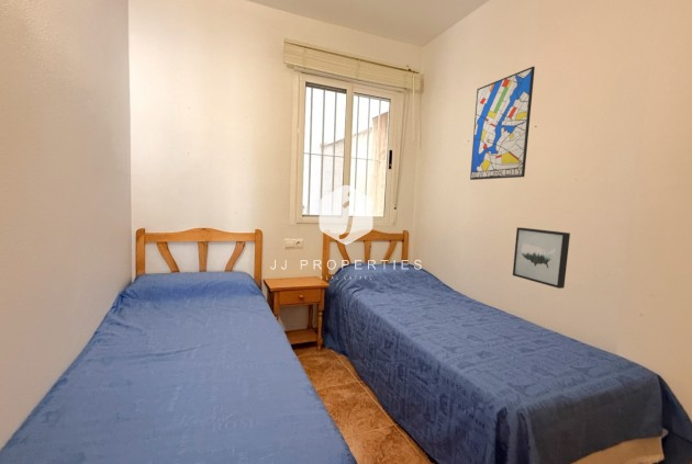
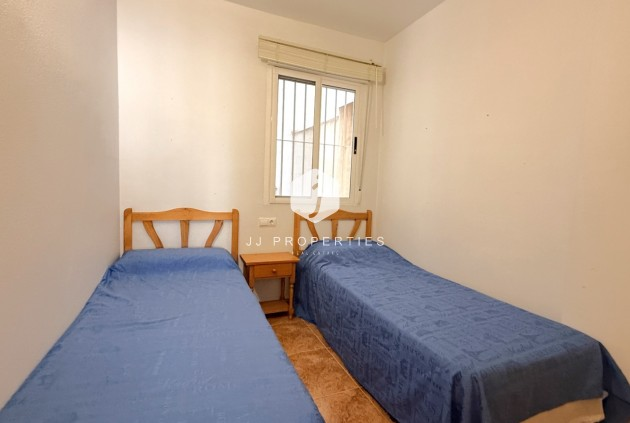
- wall art (538, 256)
- wall art (499, 129)
